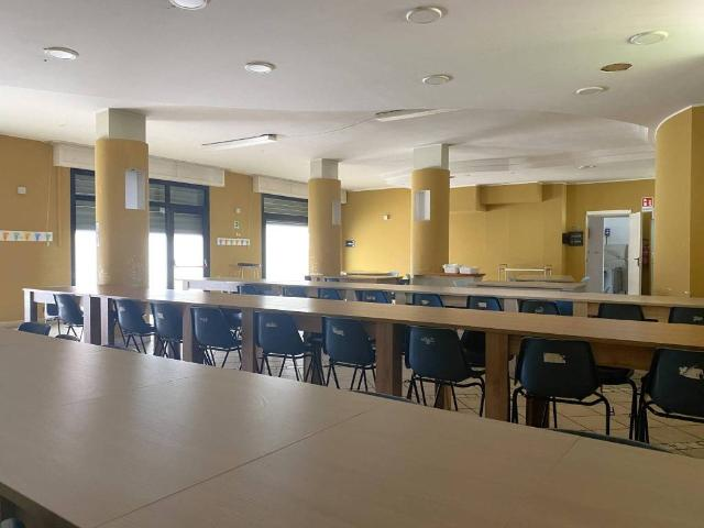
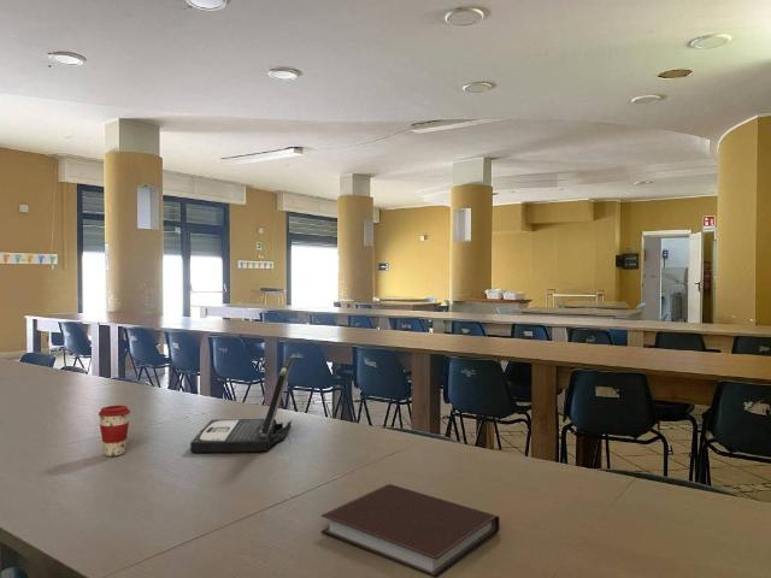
+ notebook (410, 523)
+ laptop (248, 419)
+ coffee cup (114, 430)
